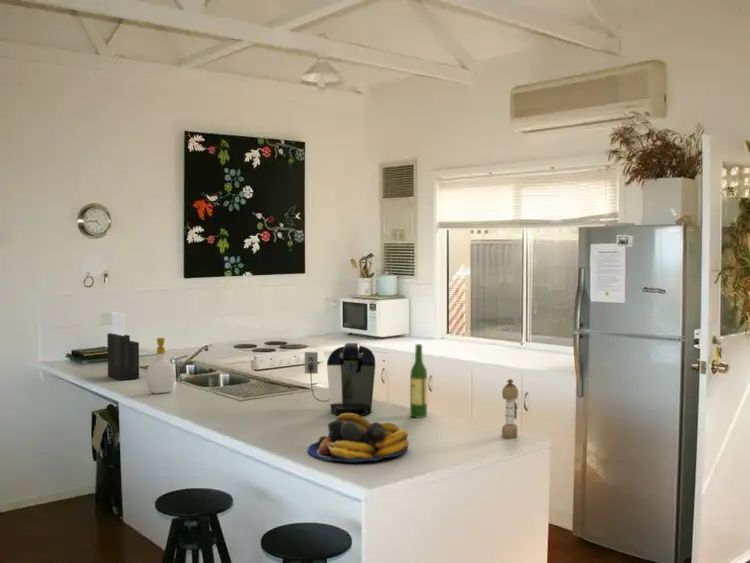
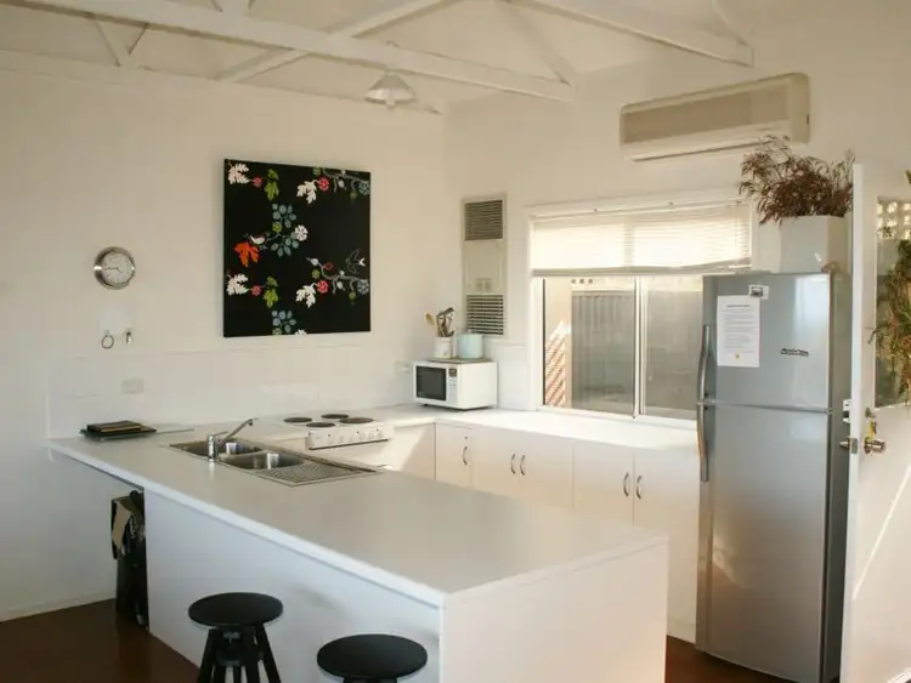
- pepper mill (510, 408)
- knife block (125, 344)
- soap bottle (161, 365)
- fruit bowl (357, 432)
- wine bottle (418, 380)
- coffee maker (338, 377)
